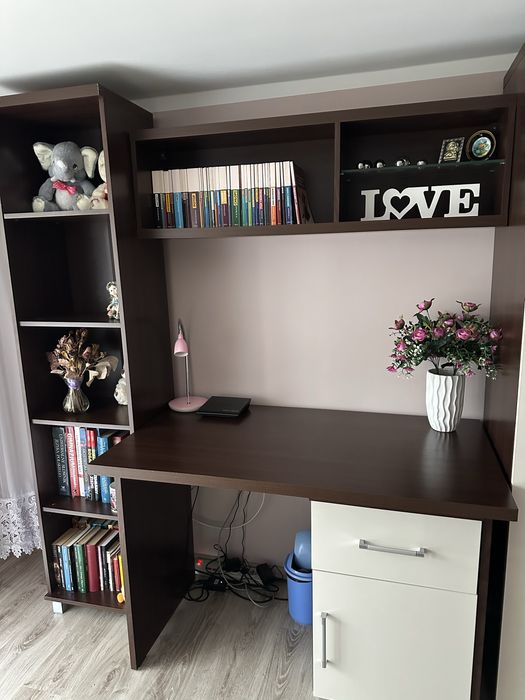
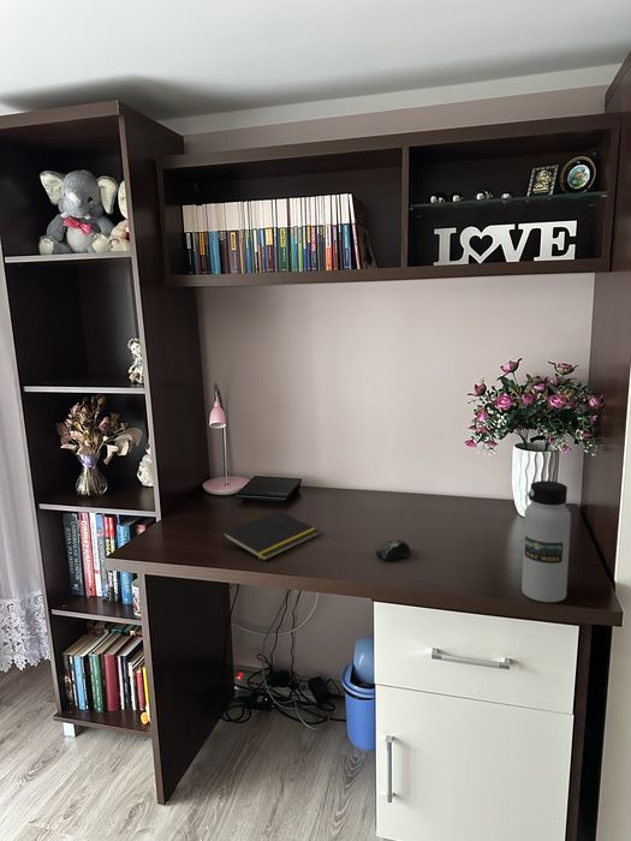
+ water bottle (546, 539)
+ notepad (272, 533)
+ computer mouse (393, 548)
